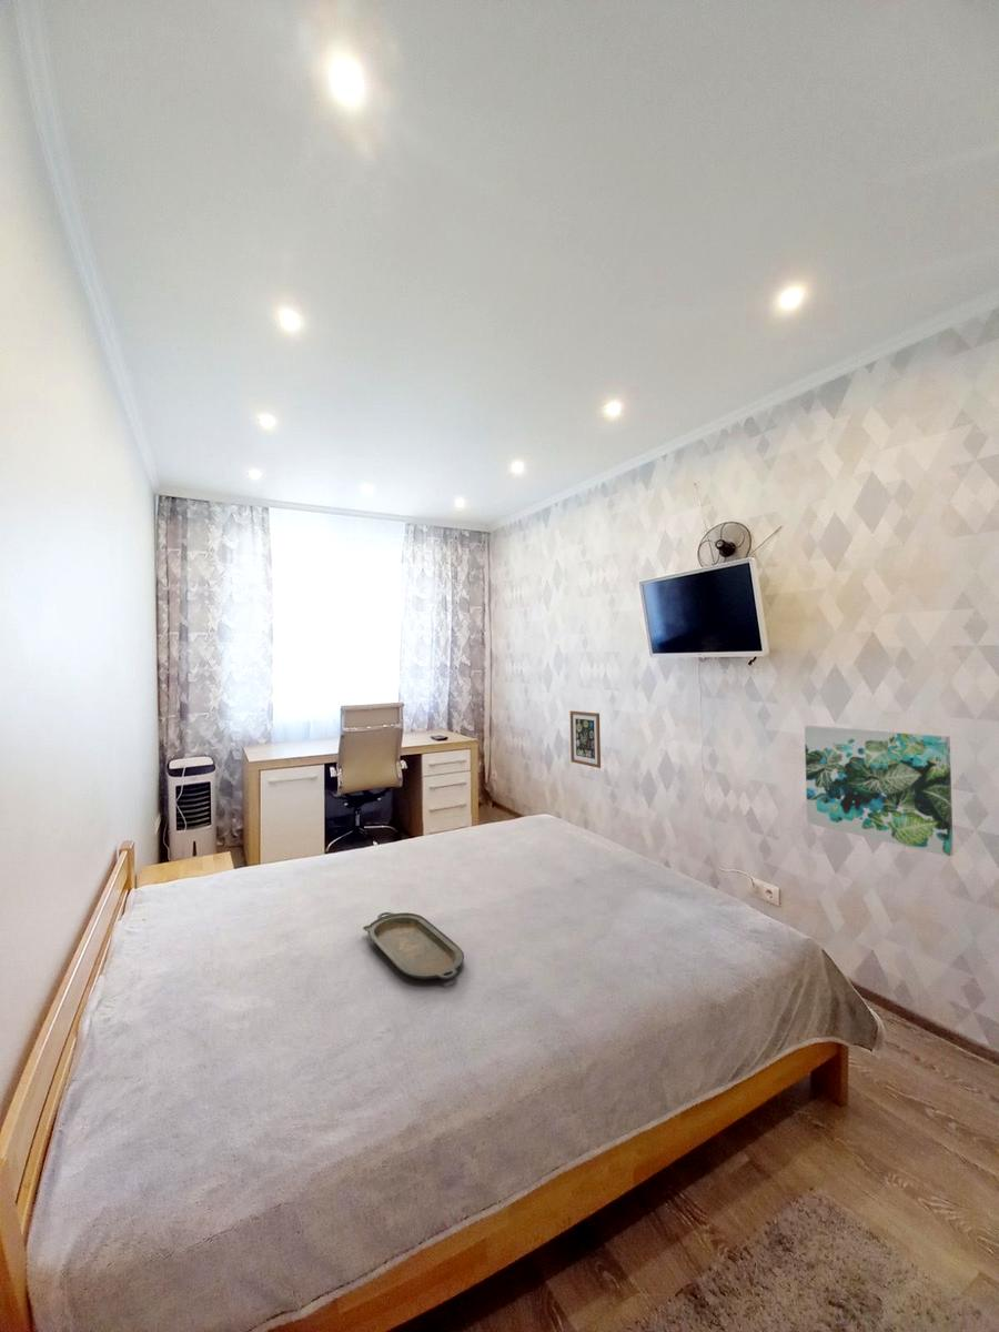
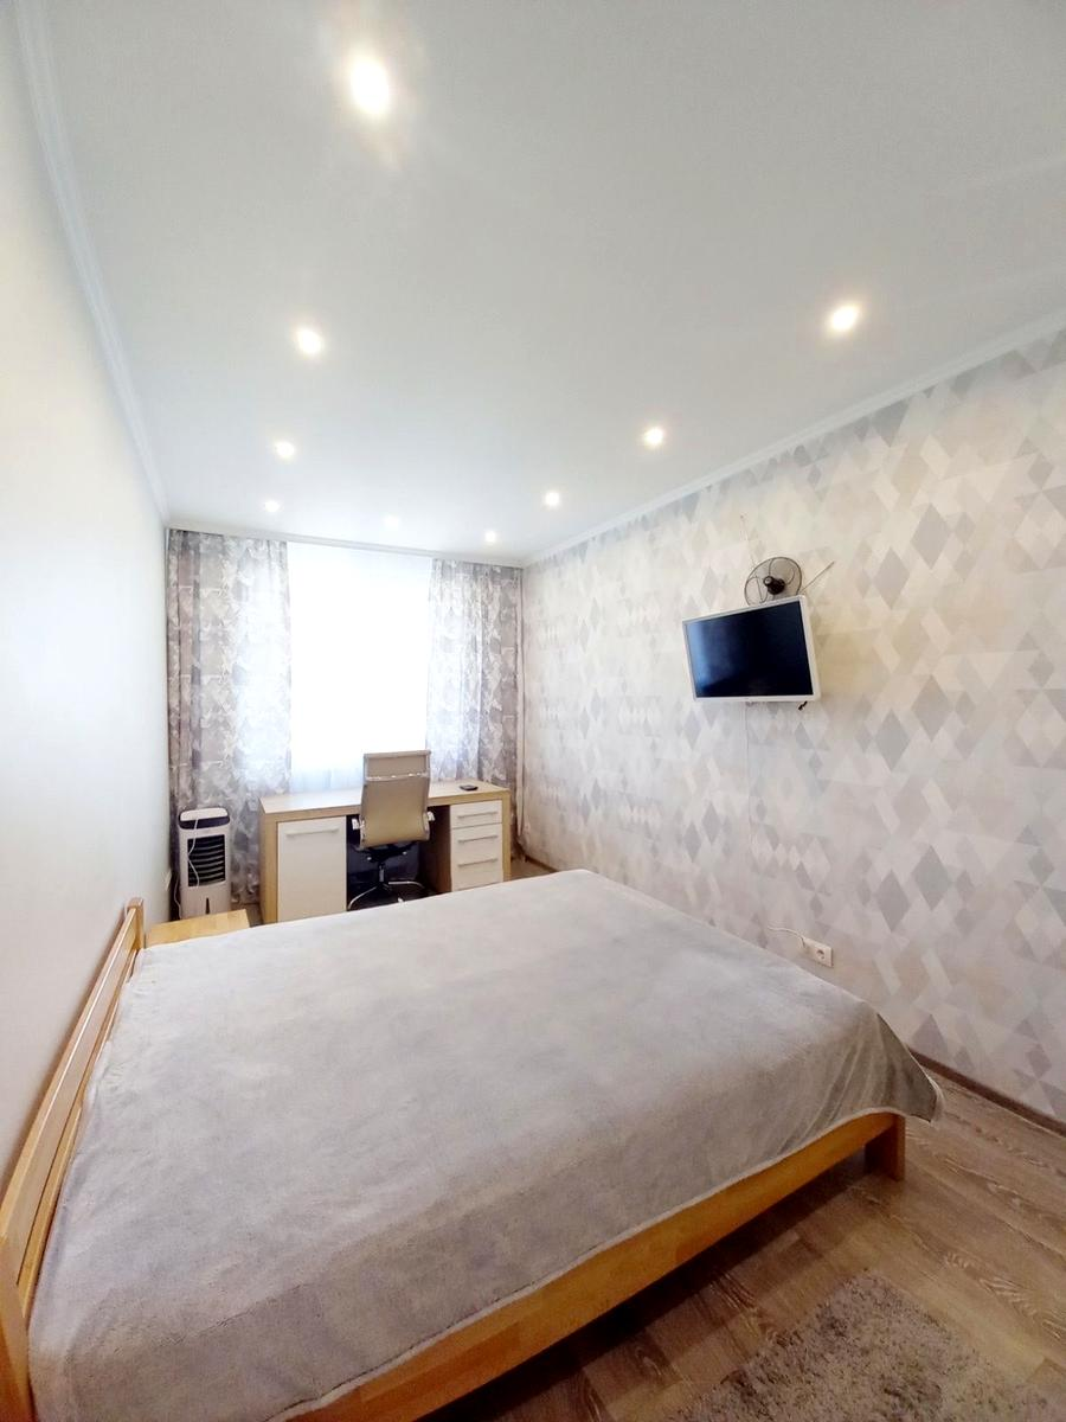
- wall art (584, 738)
- serving tray (413, 945)
- wall art (871, 784)
